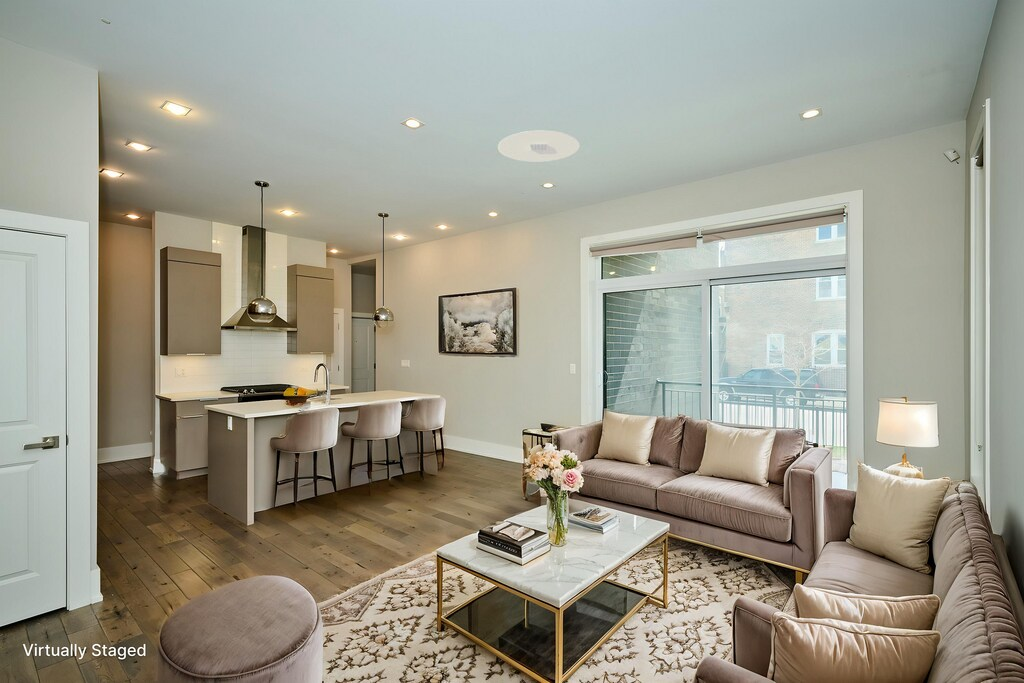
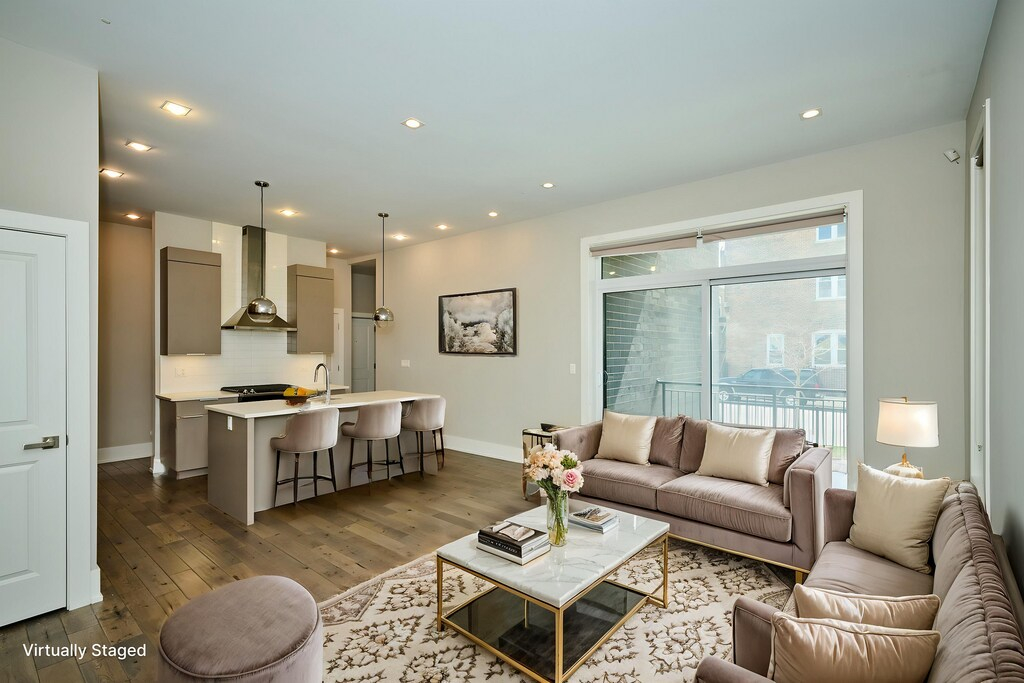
- ceiling light (538, 143)
